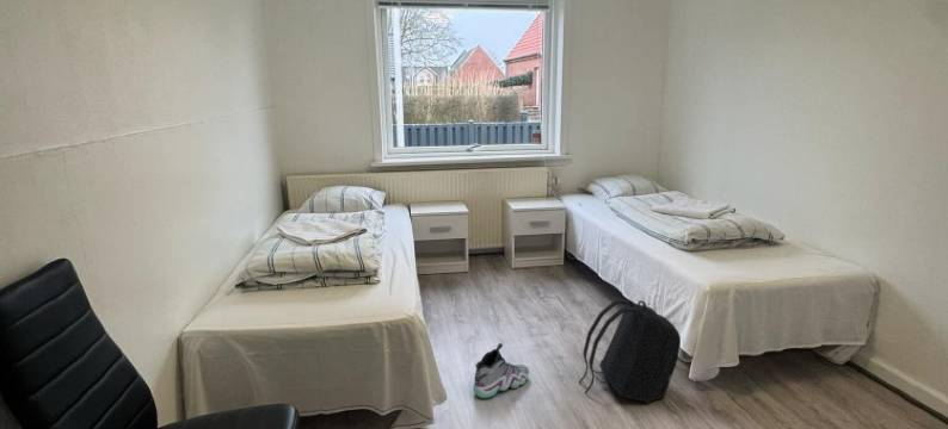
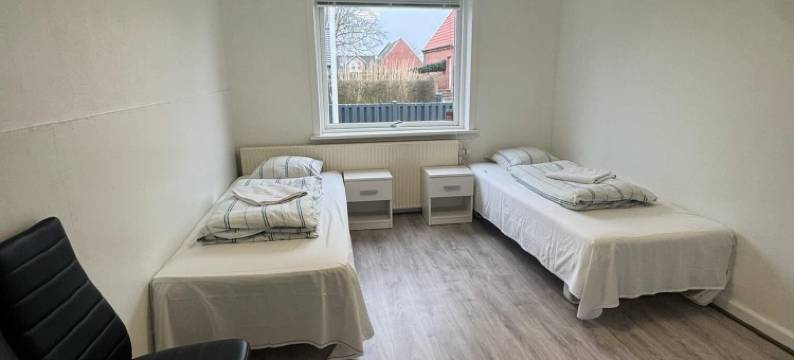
- sneaker (503, 363)
- backpack (628, 344)
